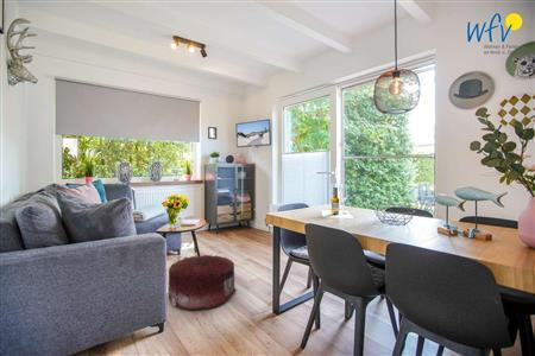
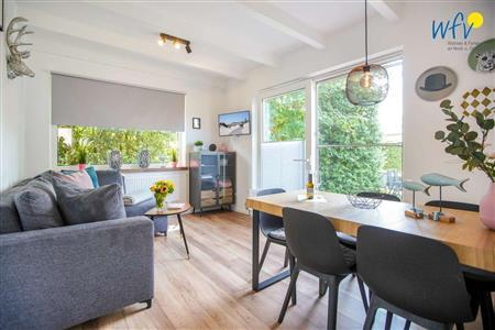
- pouf (202, 276)
